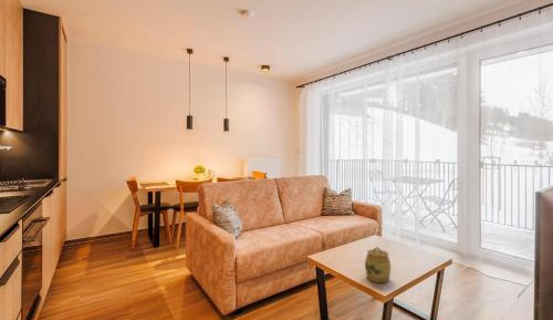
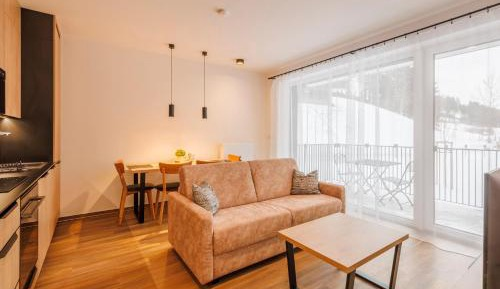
- jar (377, 262)
